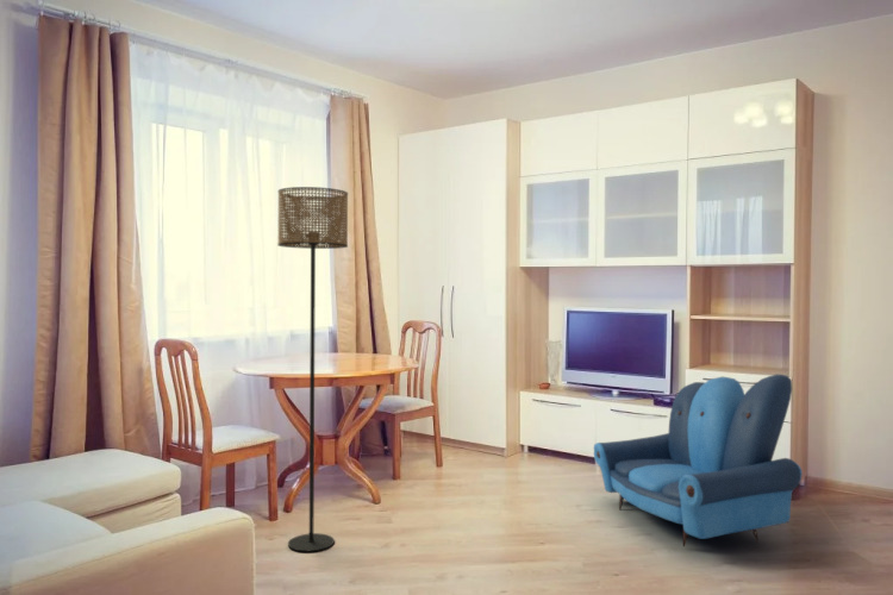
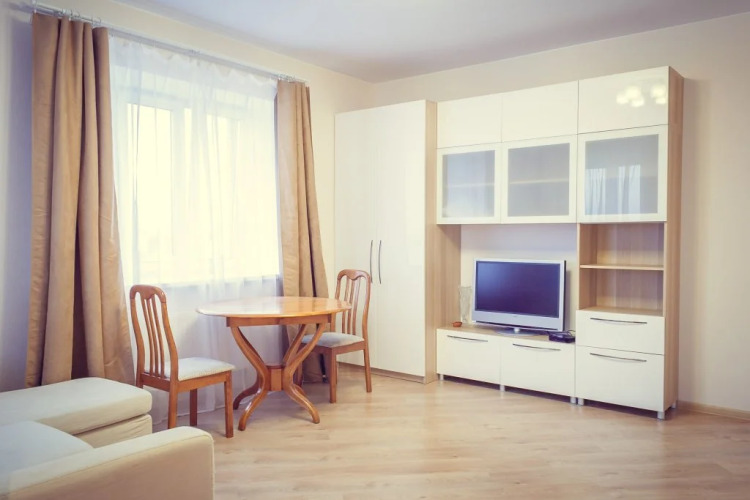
- floor lamp (312, 368)
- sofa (694, 445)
